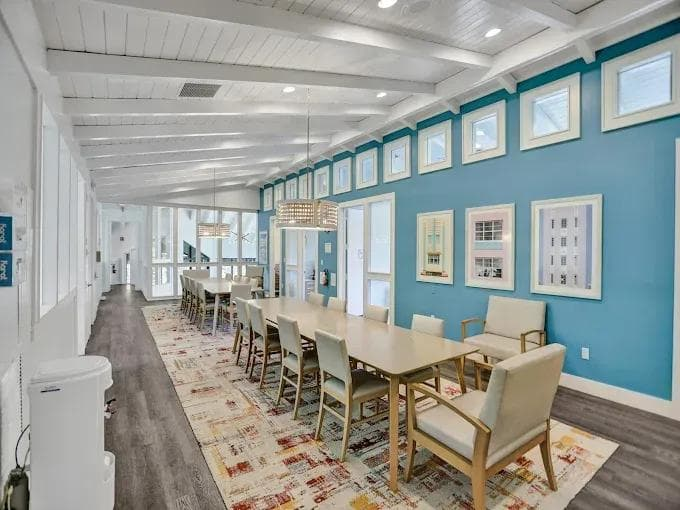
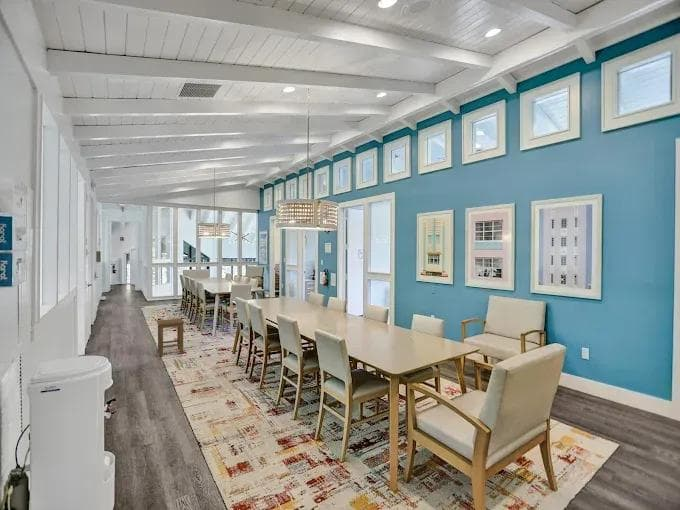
+ stool (170, 341)
